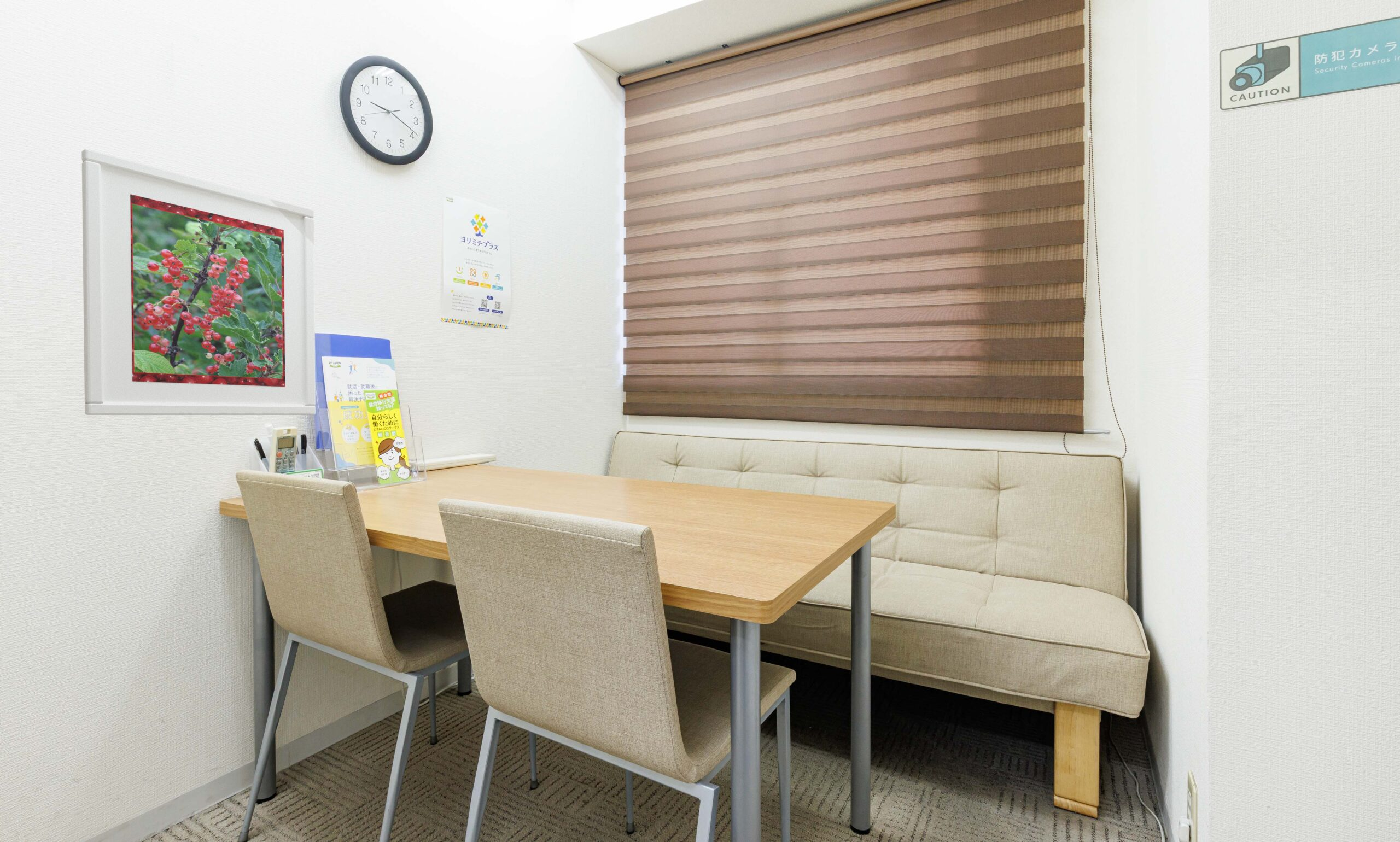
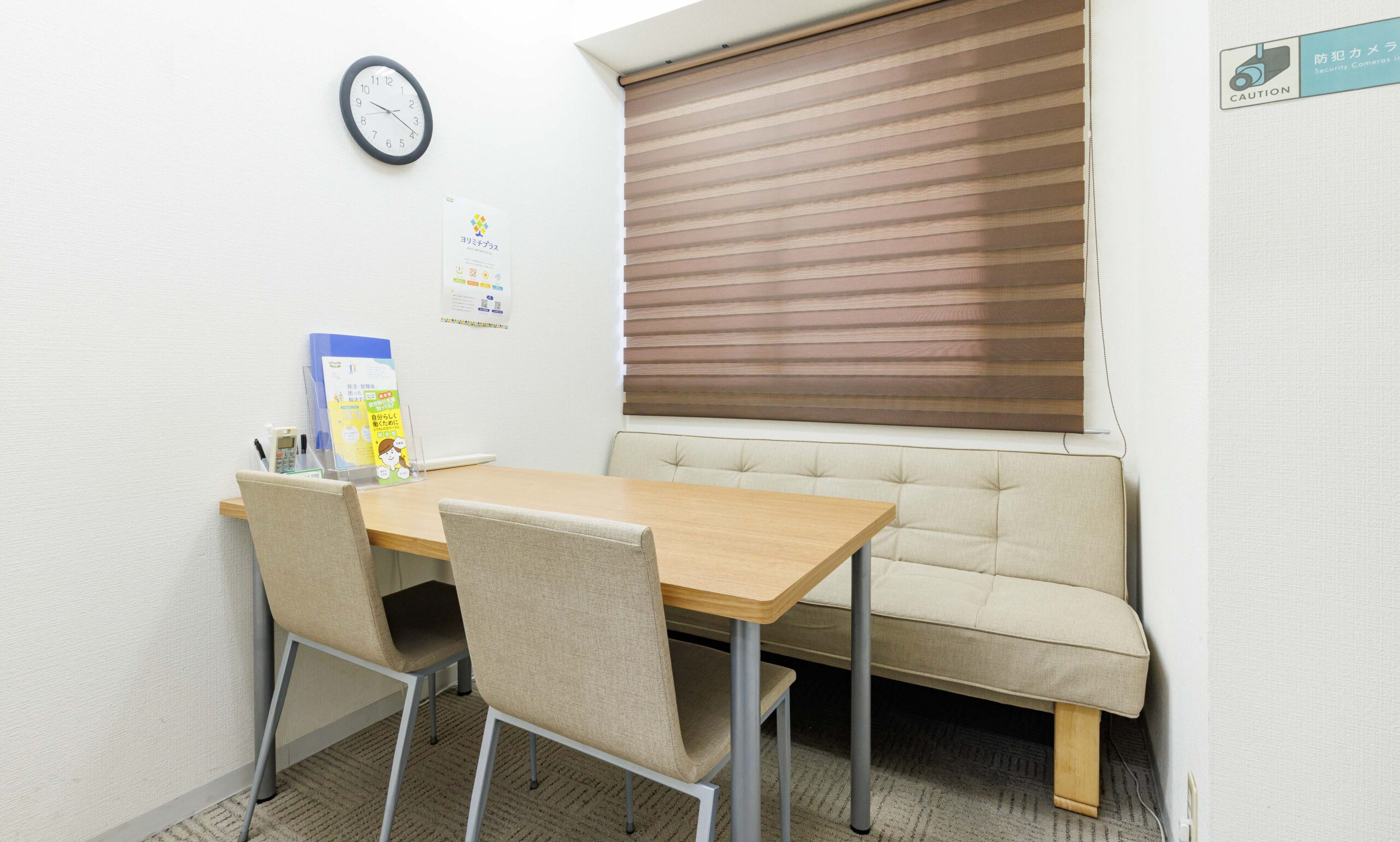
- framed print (213, 299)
